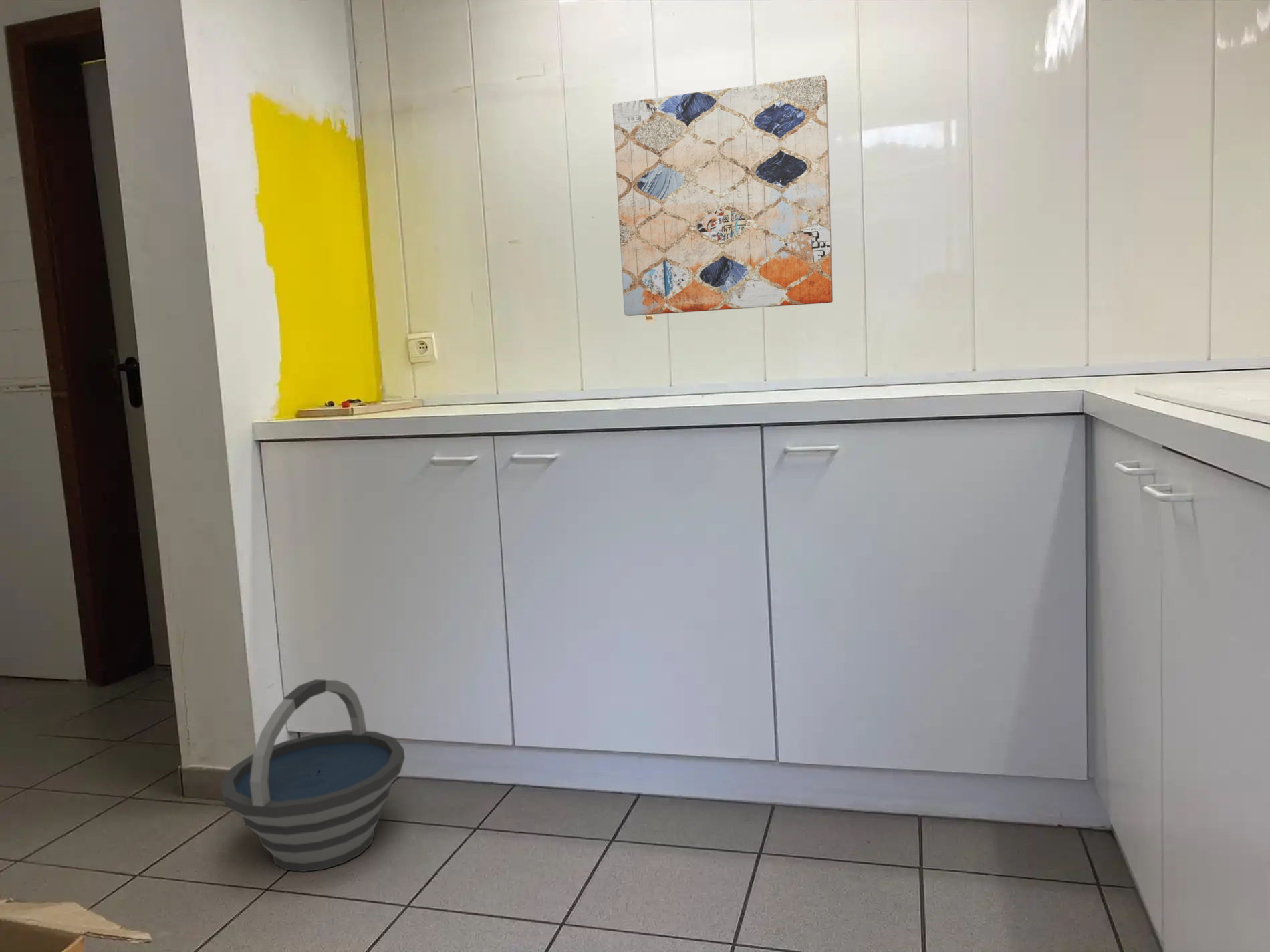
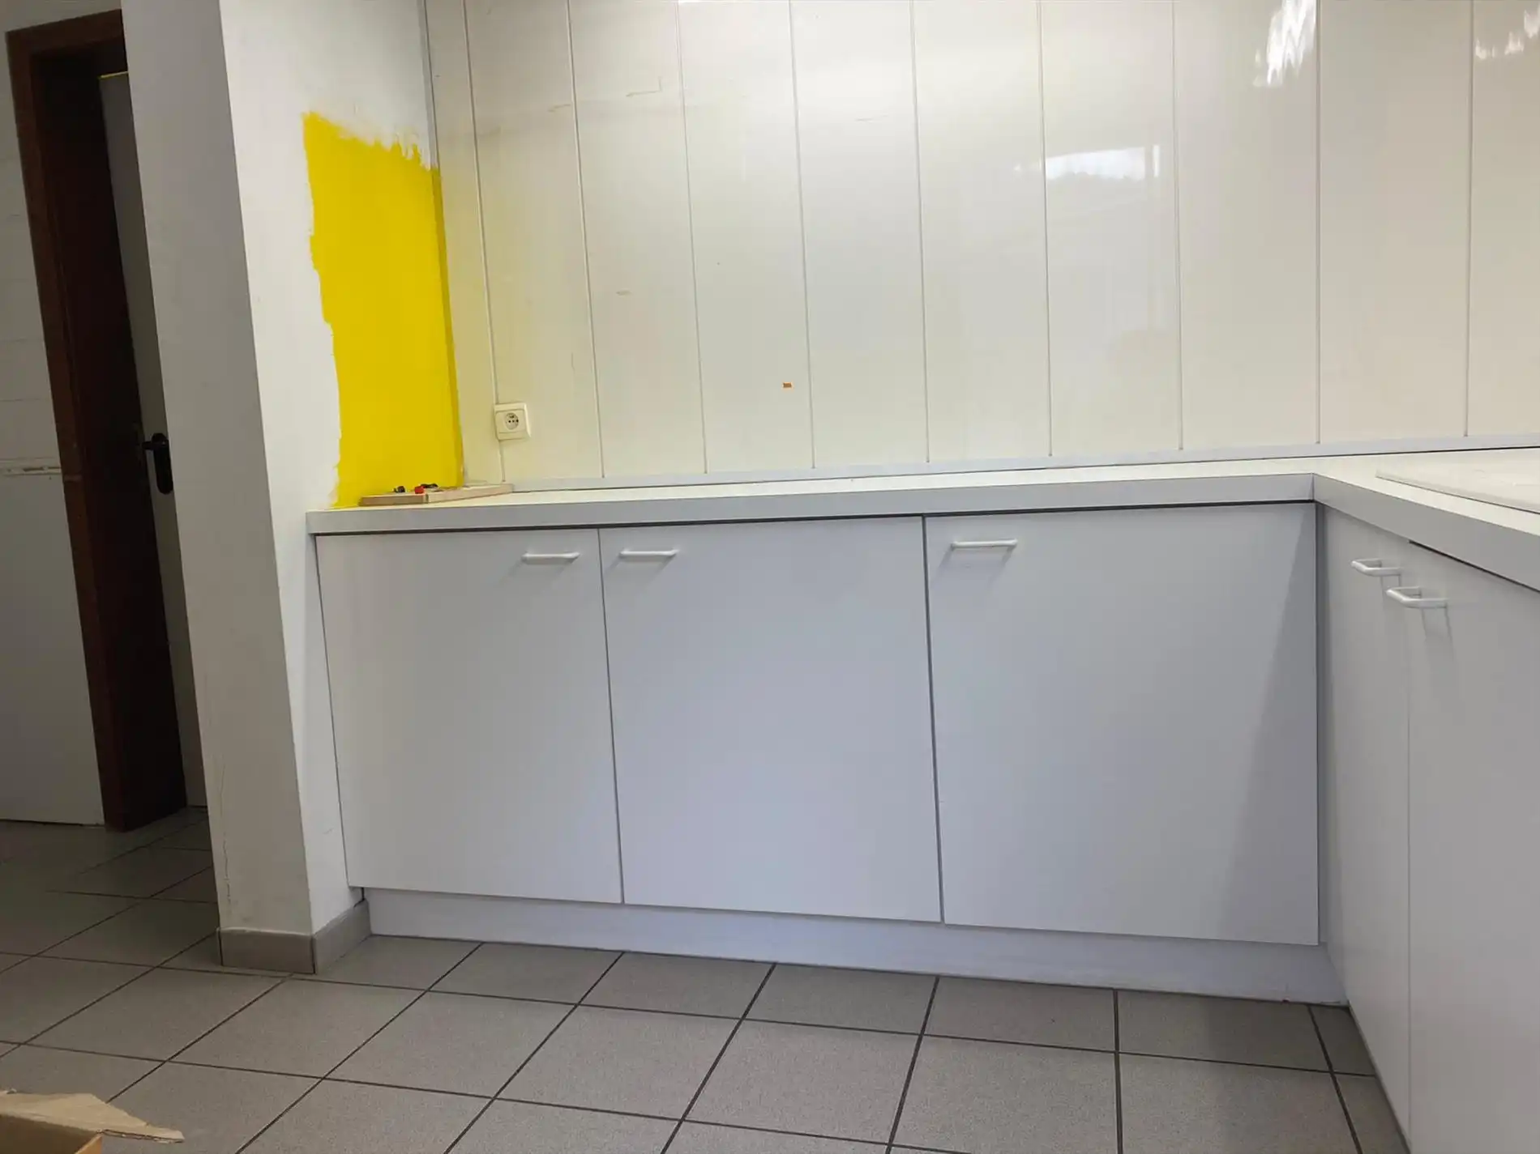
- wall art (721, 202)
- bucket (314, 766)
